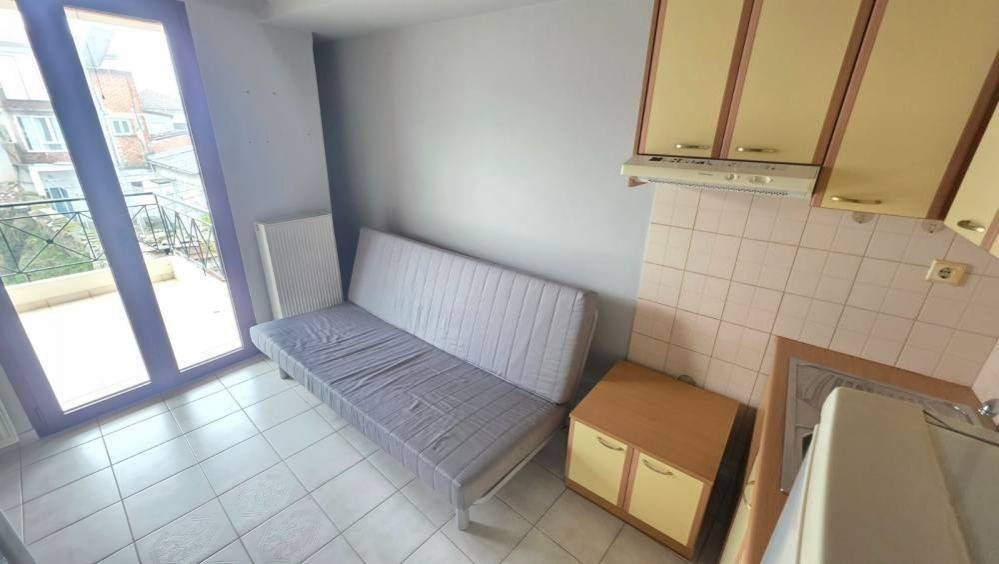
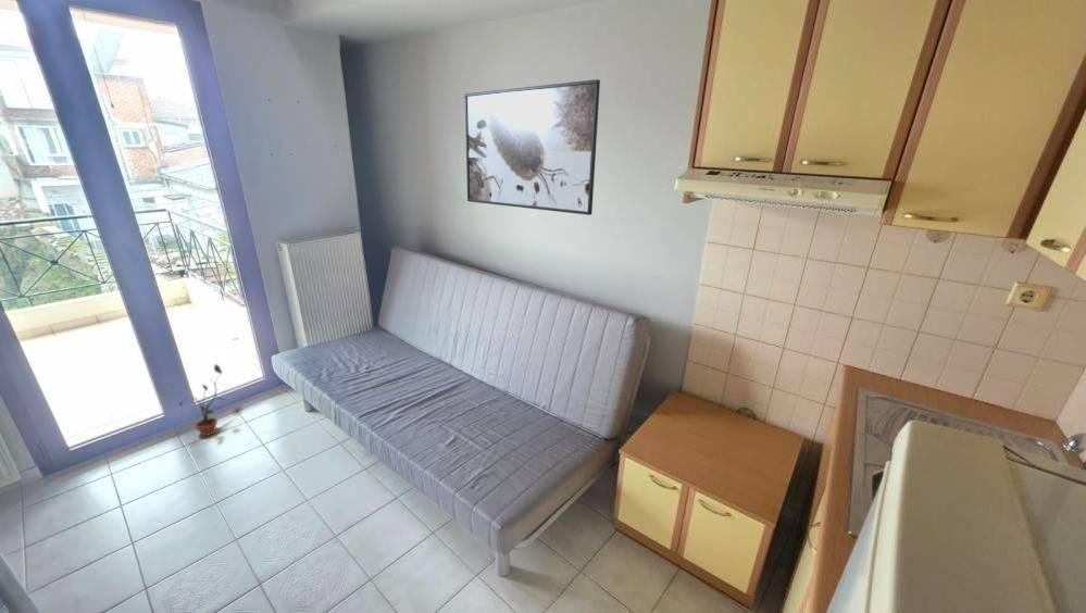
+ potted plant (207, 405)
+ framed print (523, 150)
